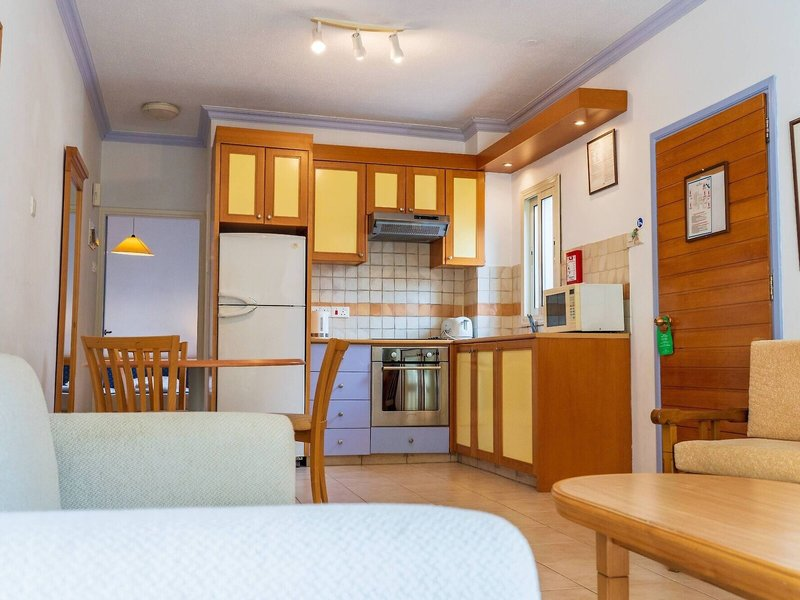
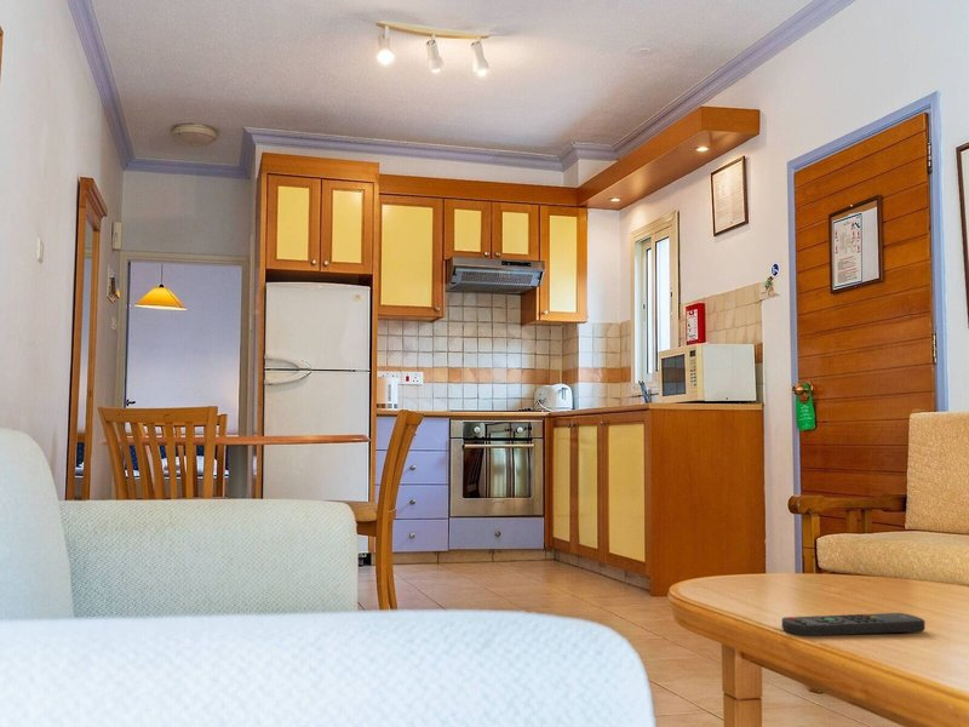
+ remote control (853, 623)
